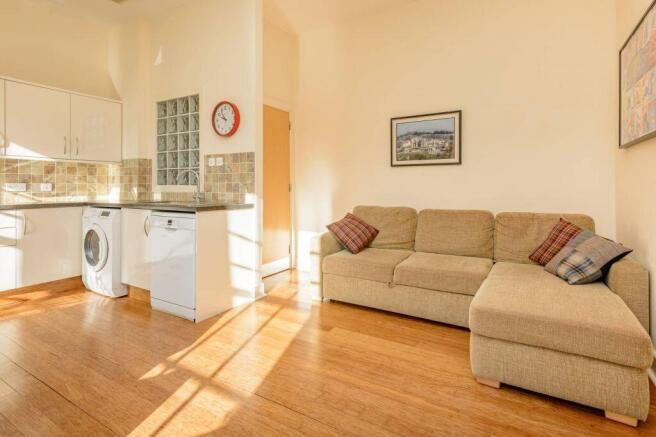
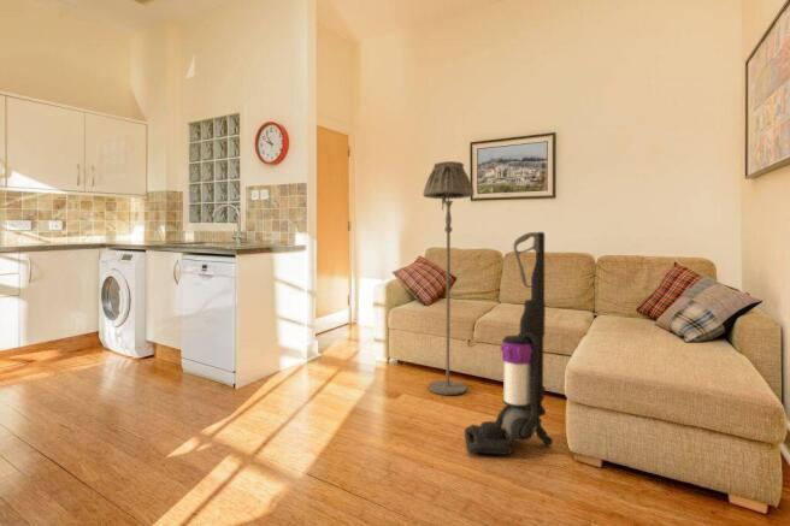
+ floor lamp (447, 276)
+ vacuum cleaner (509, 338)
